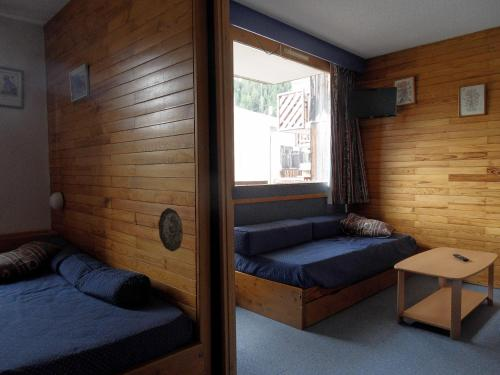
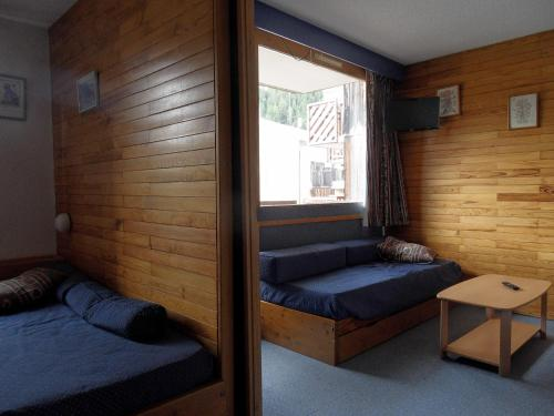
- decorative plate (171, 229)
